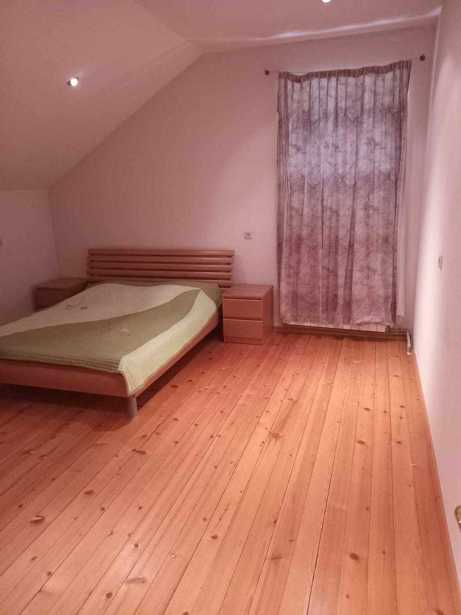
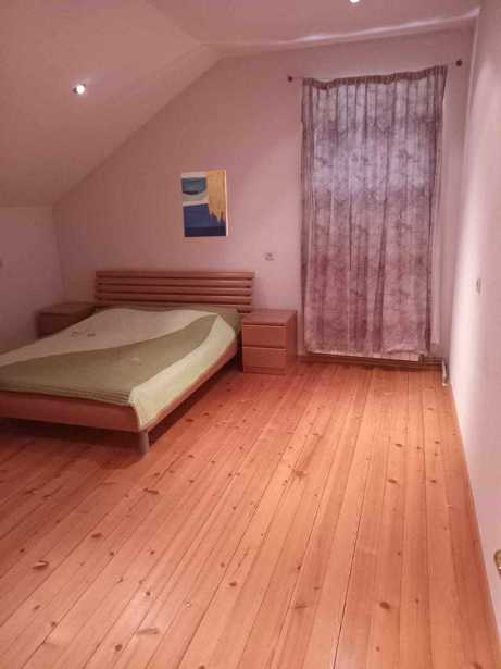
+ wall art (204, 205)
